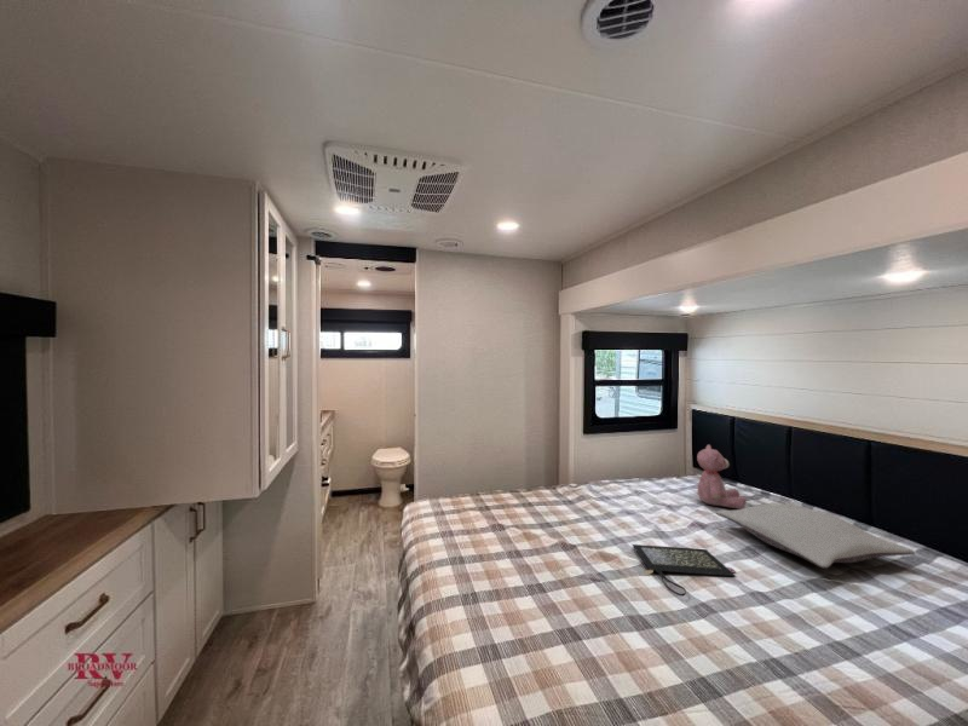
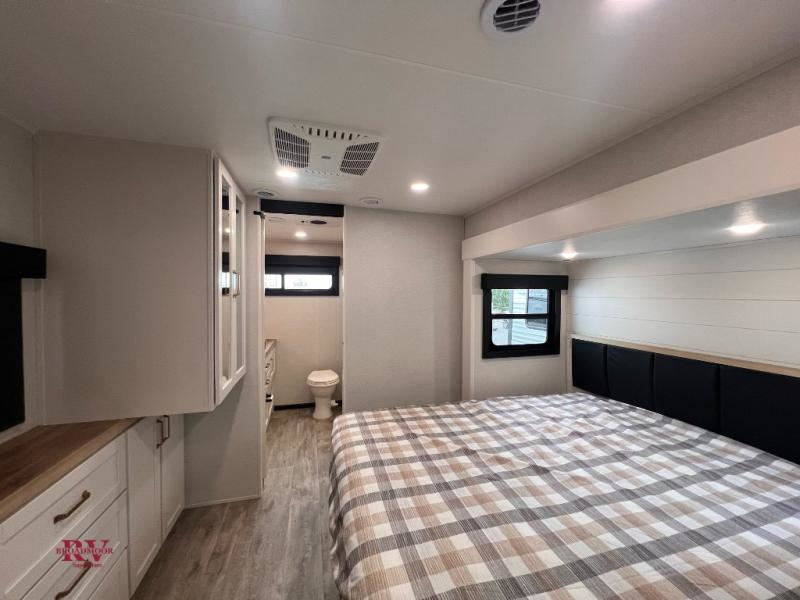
- pillow (803, 530)
- teddy bear (719, 476)
- clutch bag (676, 559)
